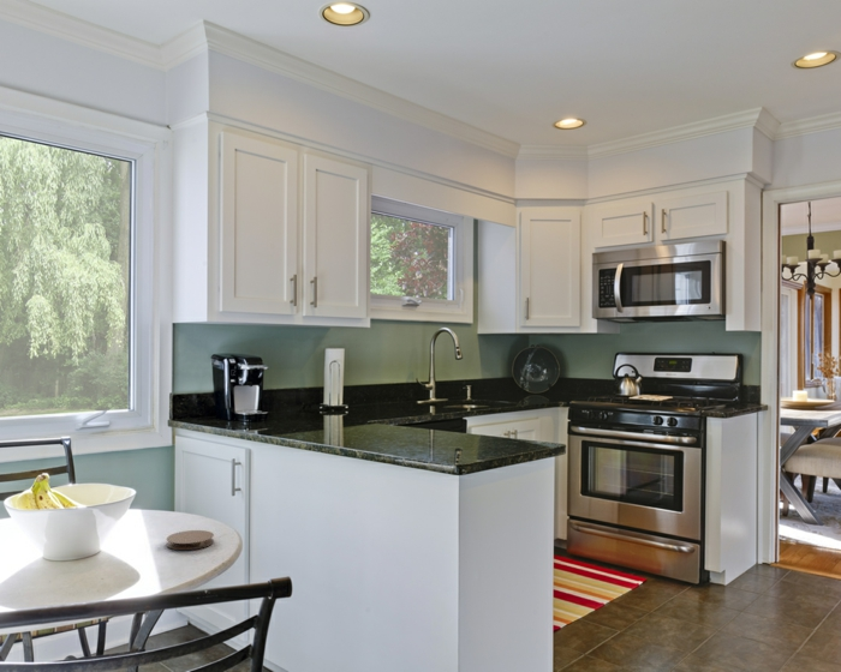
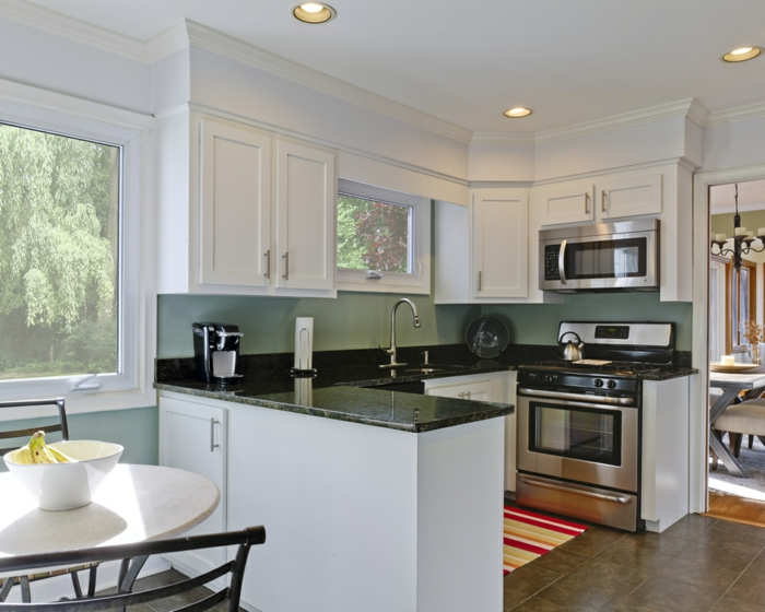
- coaster (190, 539)
